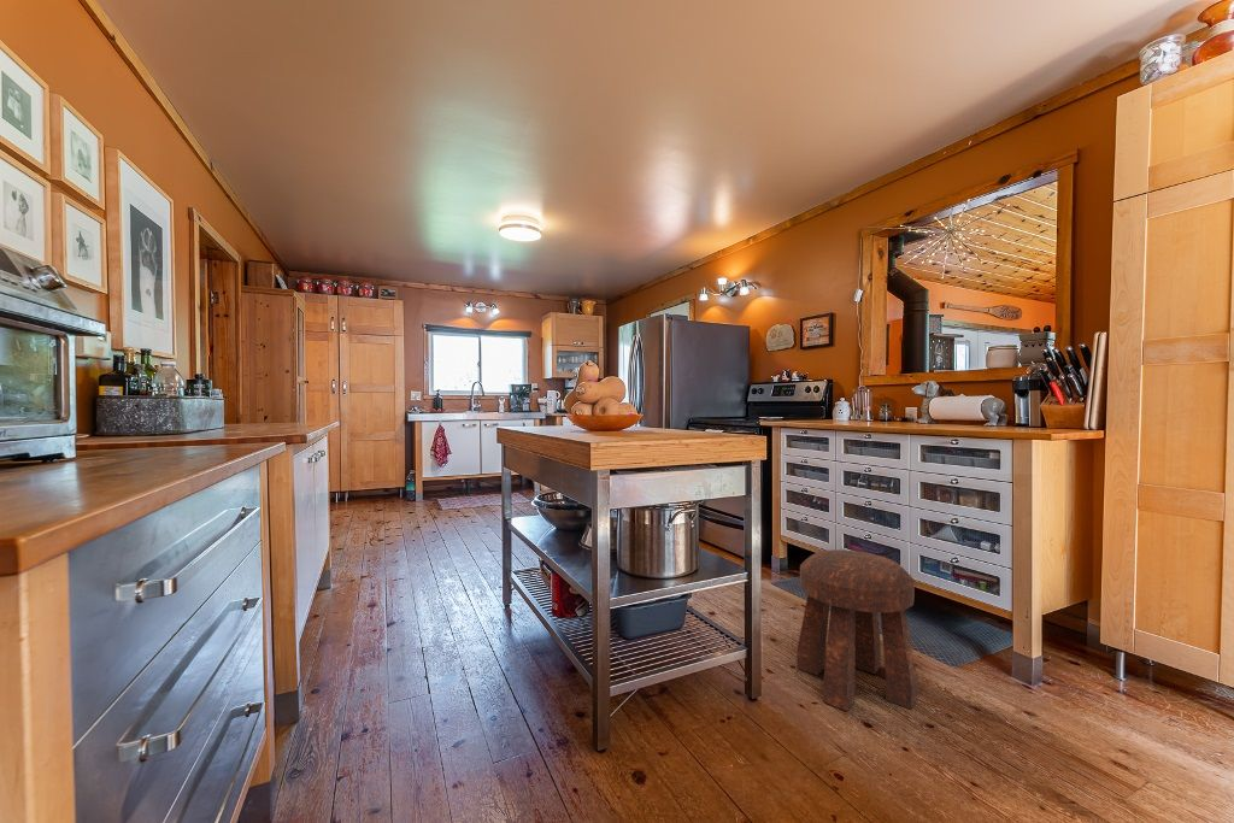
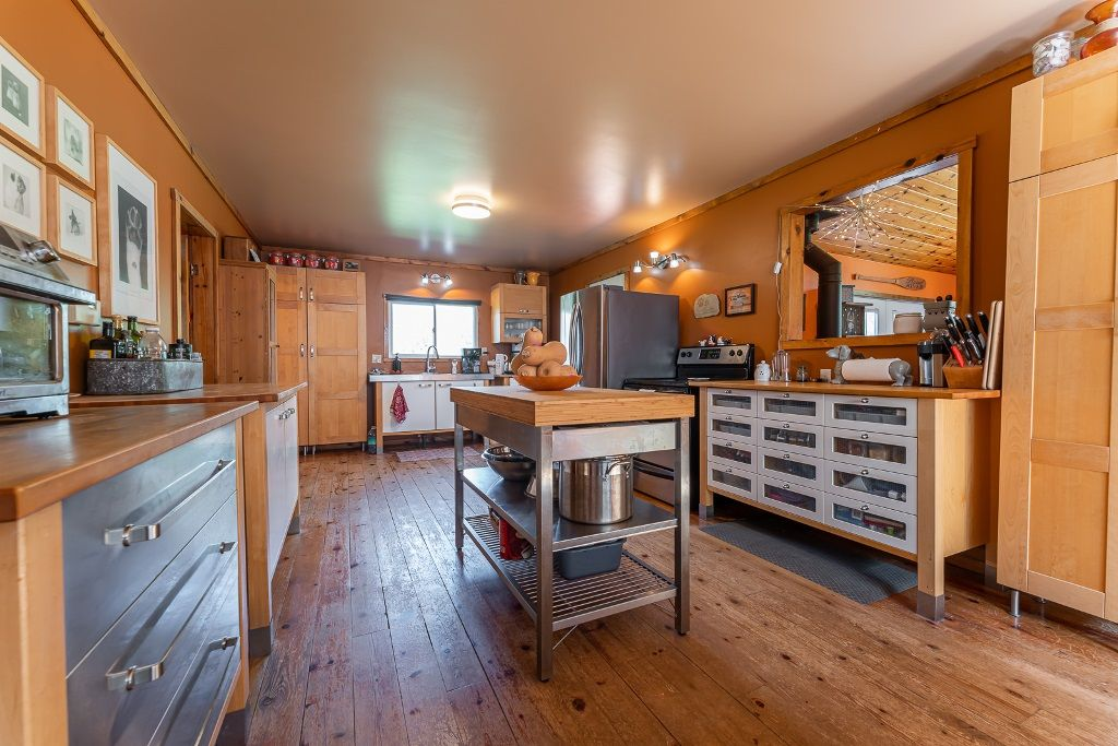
- stool (853, 621)
